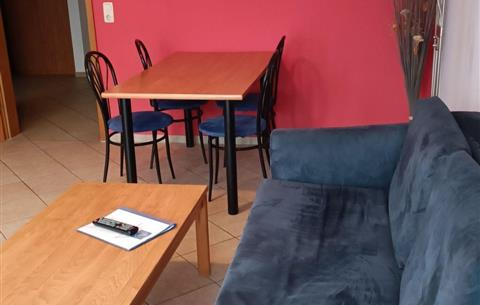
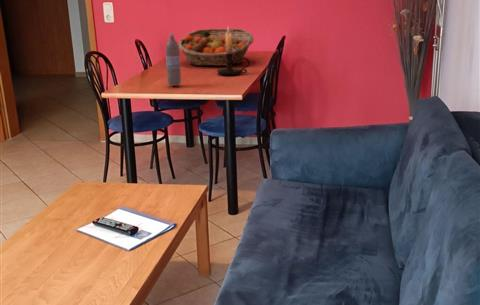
+ candle holder (231, 50)
+ fruit basket (215, 46)
+ water bottle (173, 60)
